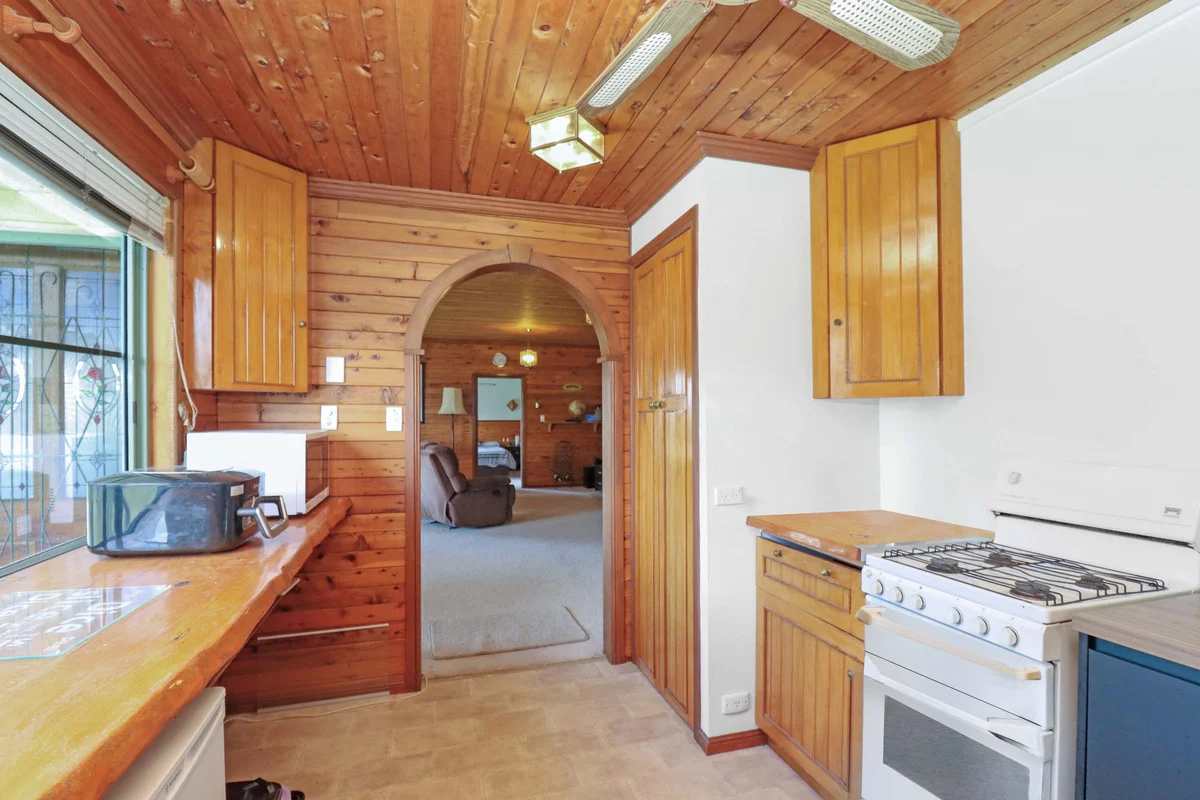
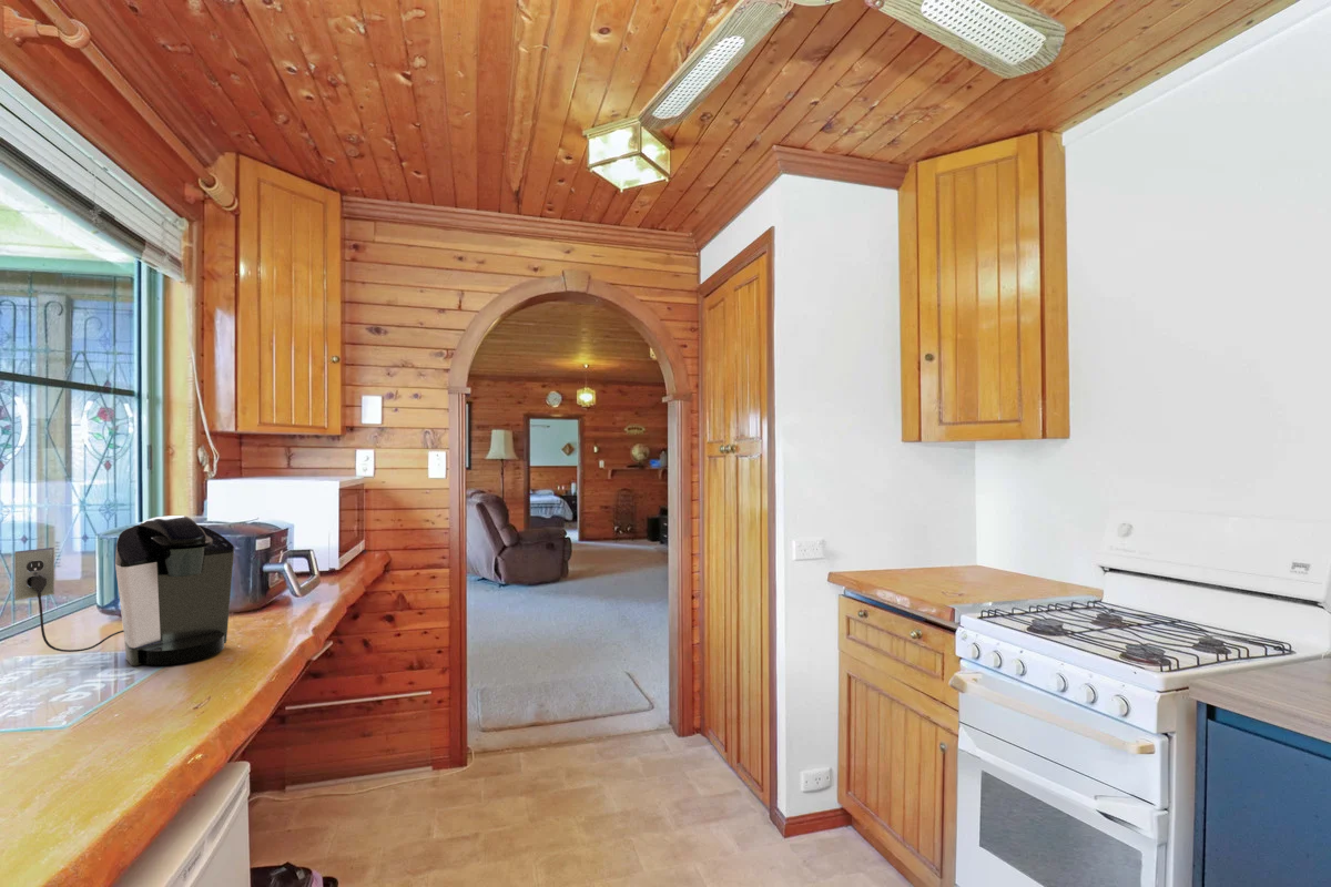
+ coffee maker (141, 589)
